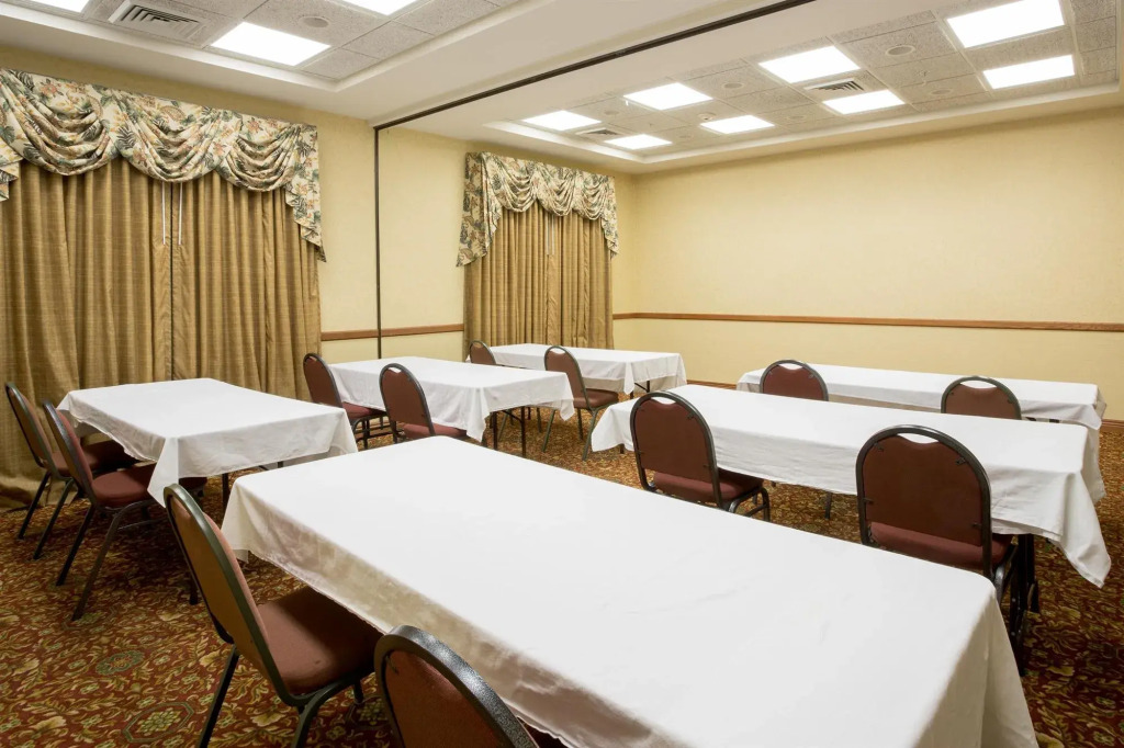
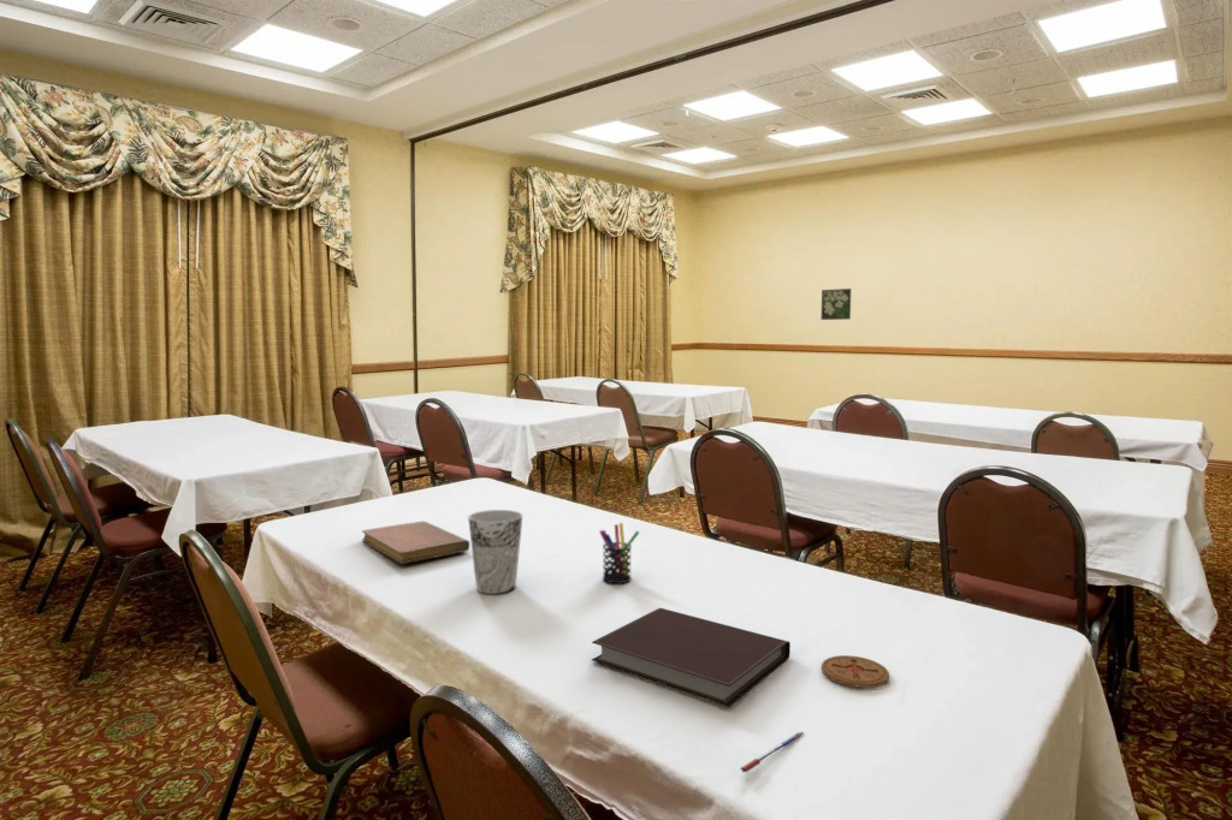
+ notebook (691, 649)
+ pen holder (620, 551)
+ coaster (854, 670)
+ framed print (835, 304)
+ notebook (414, 540)
+ pen (774, 749)
+ cup (496, 551)
